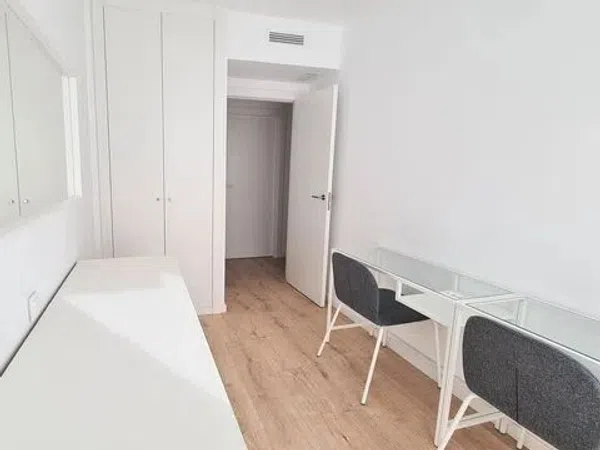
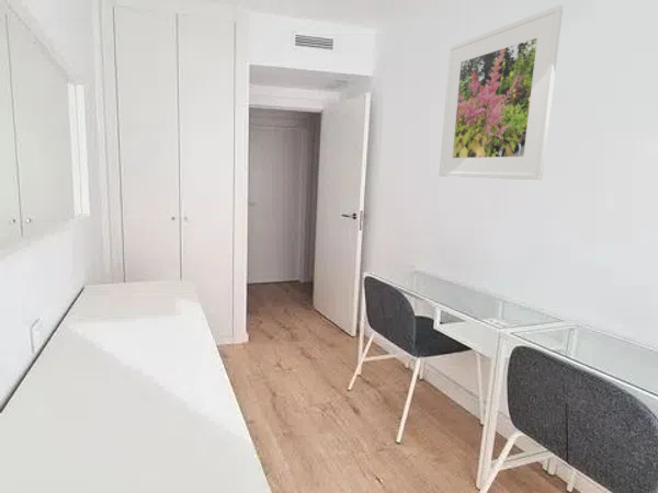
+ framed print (490, 105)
